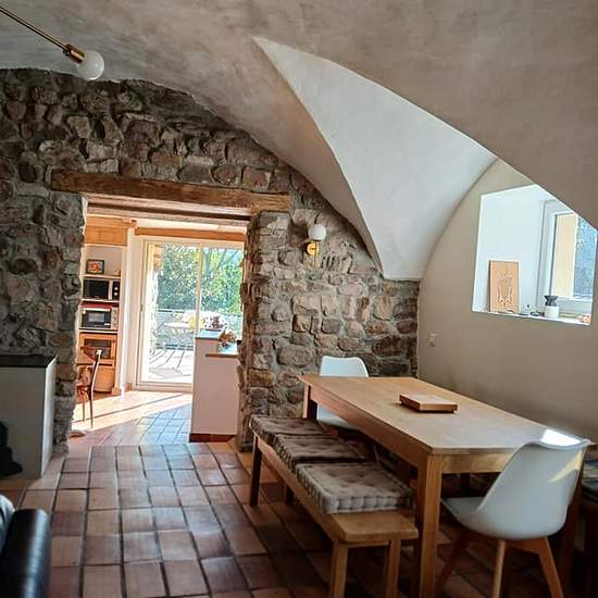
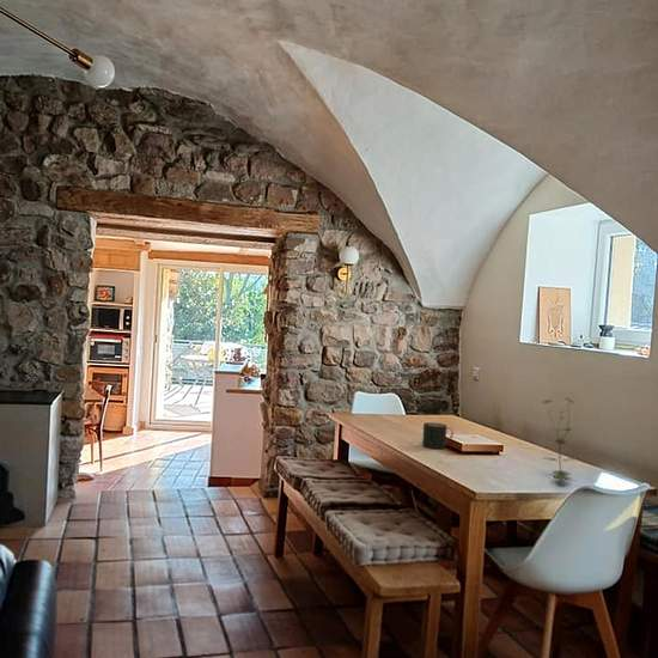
+ mug (438, 435)
+ flower (562, 438)
